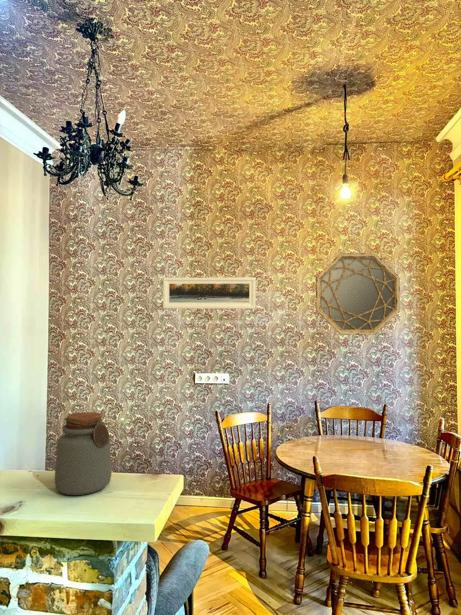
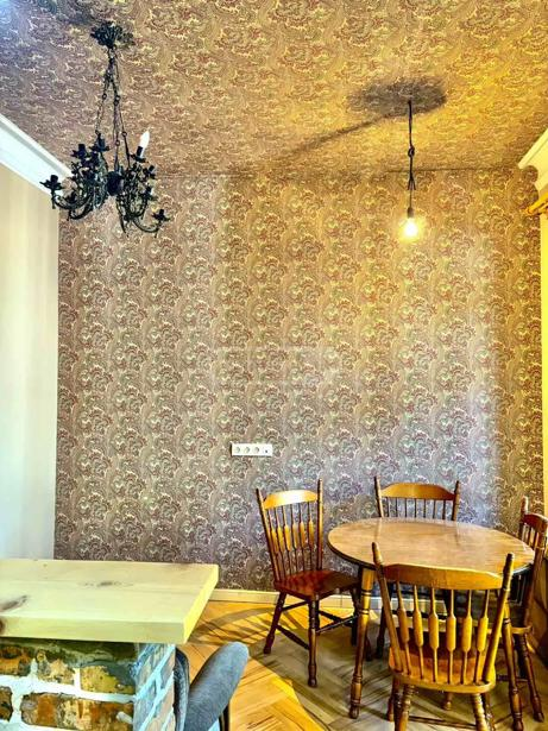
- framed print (209, 293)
- jar (84, 450)
- home mirror (357, 293)
